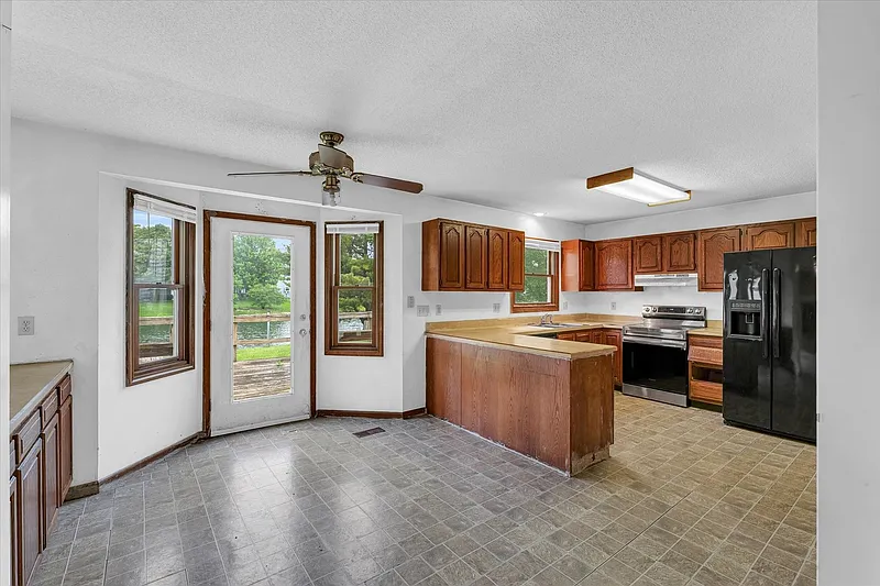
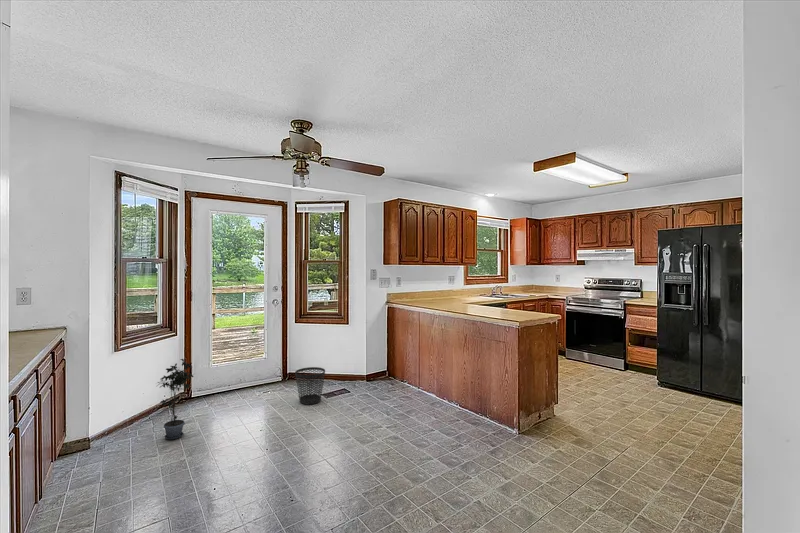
+ wastebasket (310, 386)
+ potted plant (175, 399)
